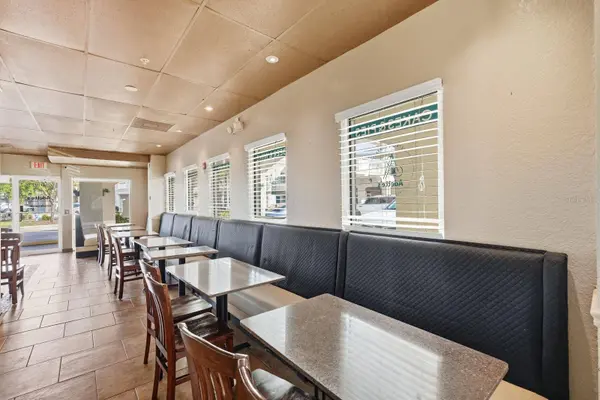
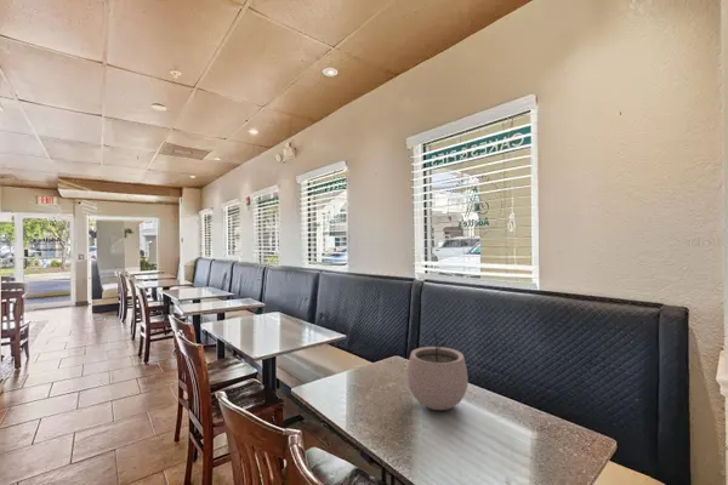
+ plant pot (437, 369)
